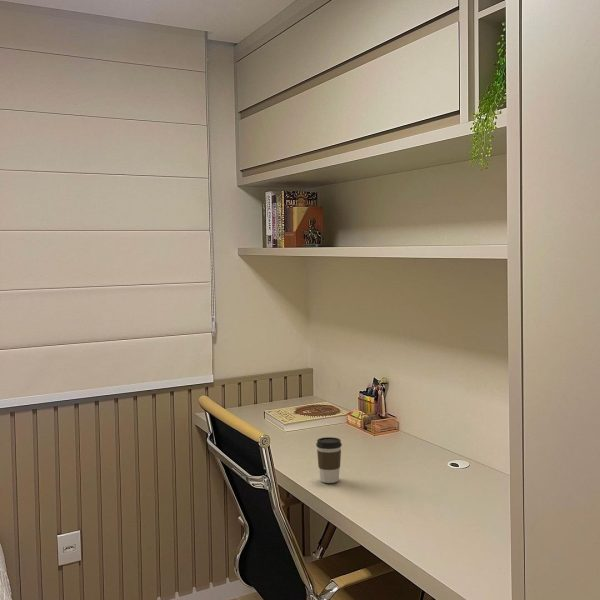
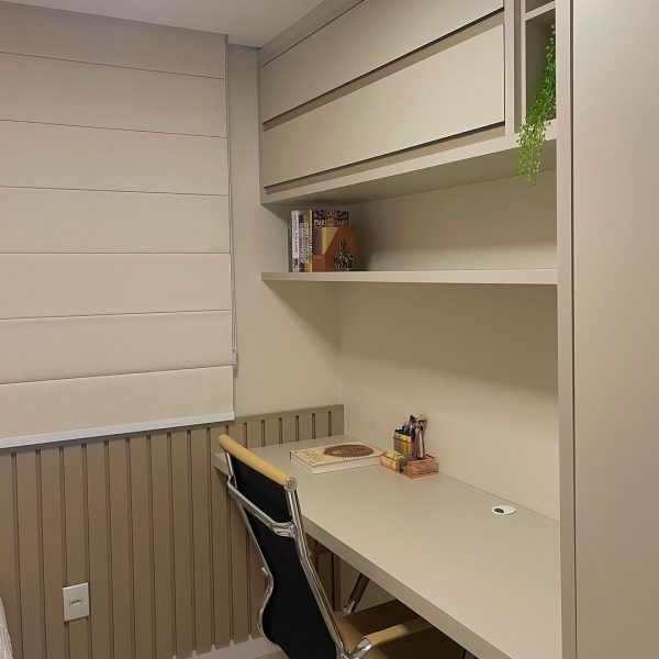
- coffee cup (329, 460)
